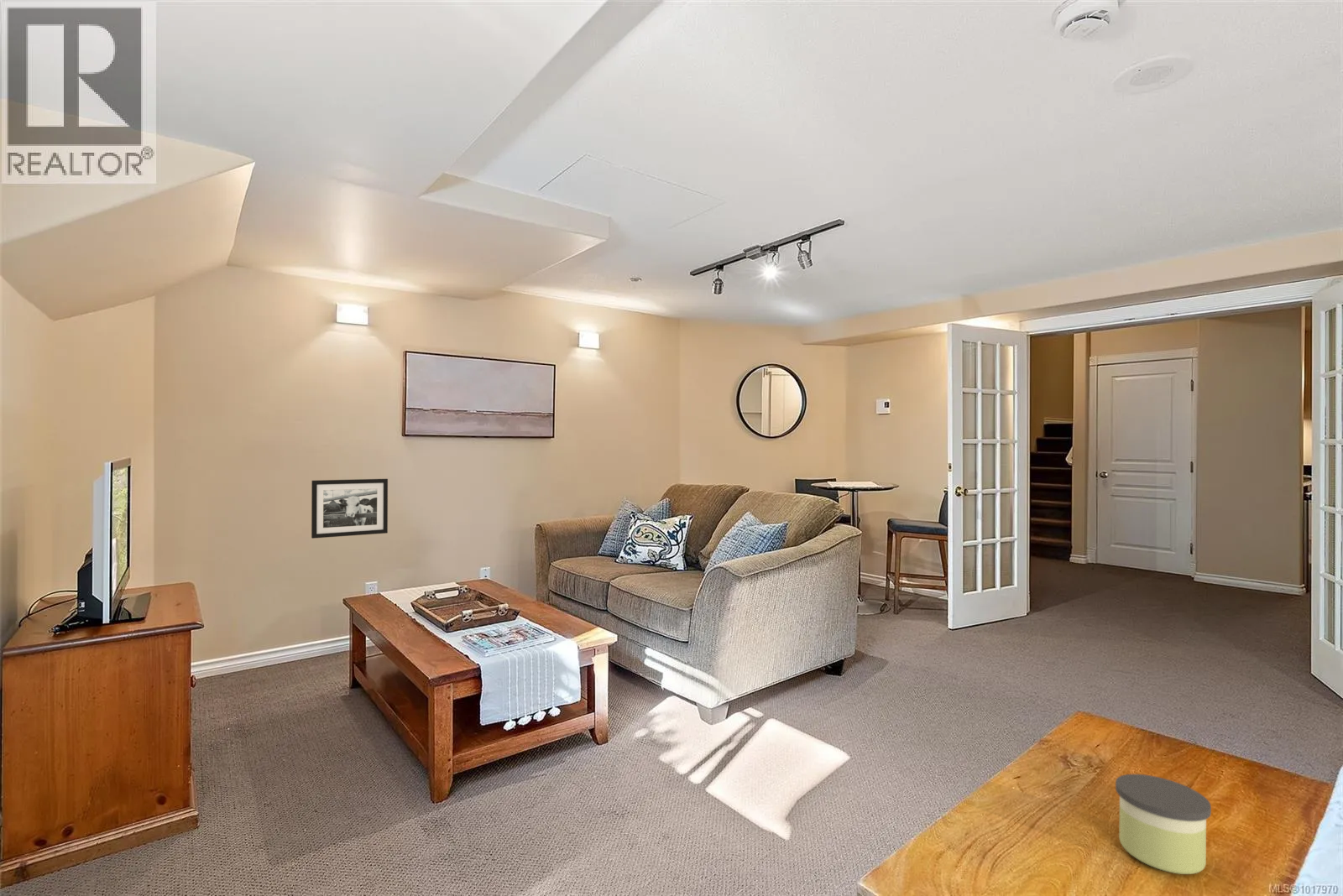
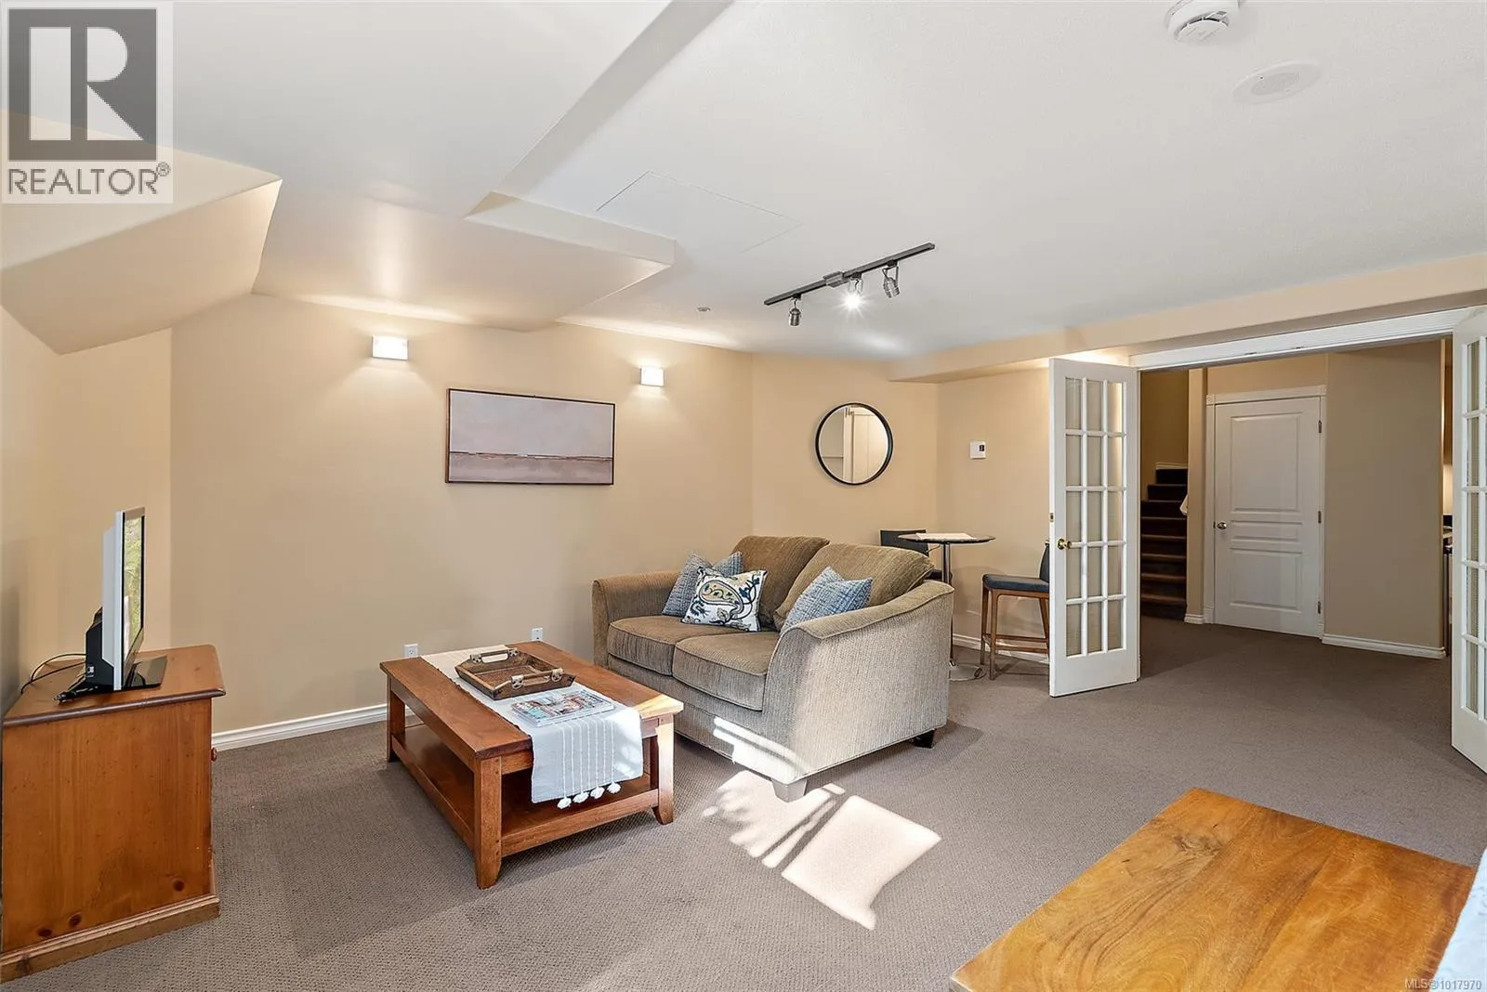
- candle (1161, 824)
- picture frame (350, 507)
